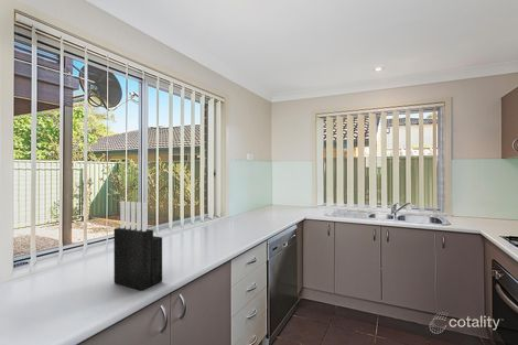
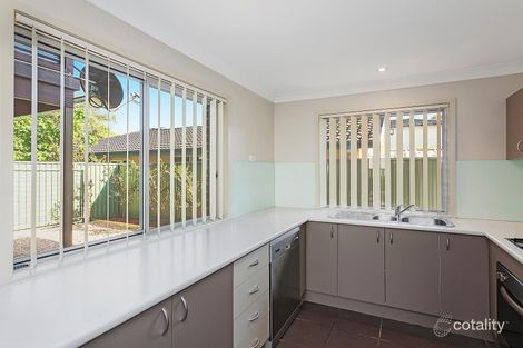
- knife block (140, 240)
